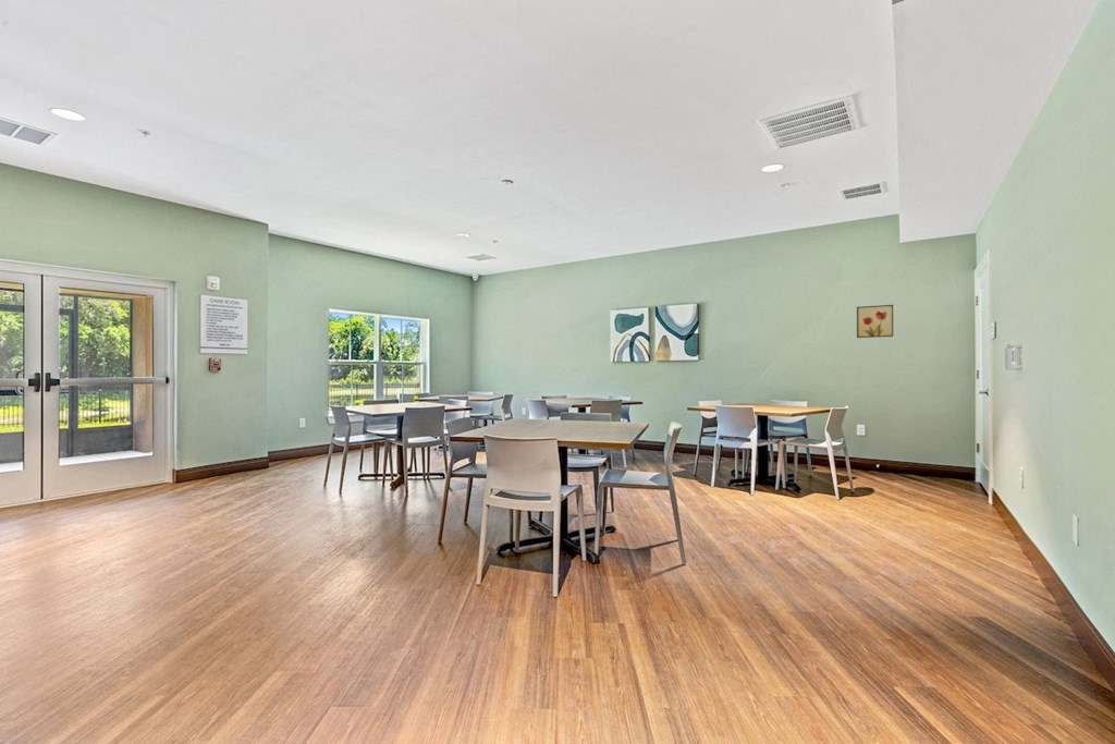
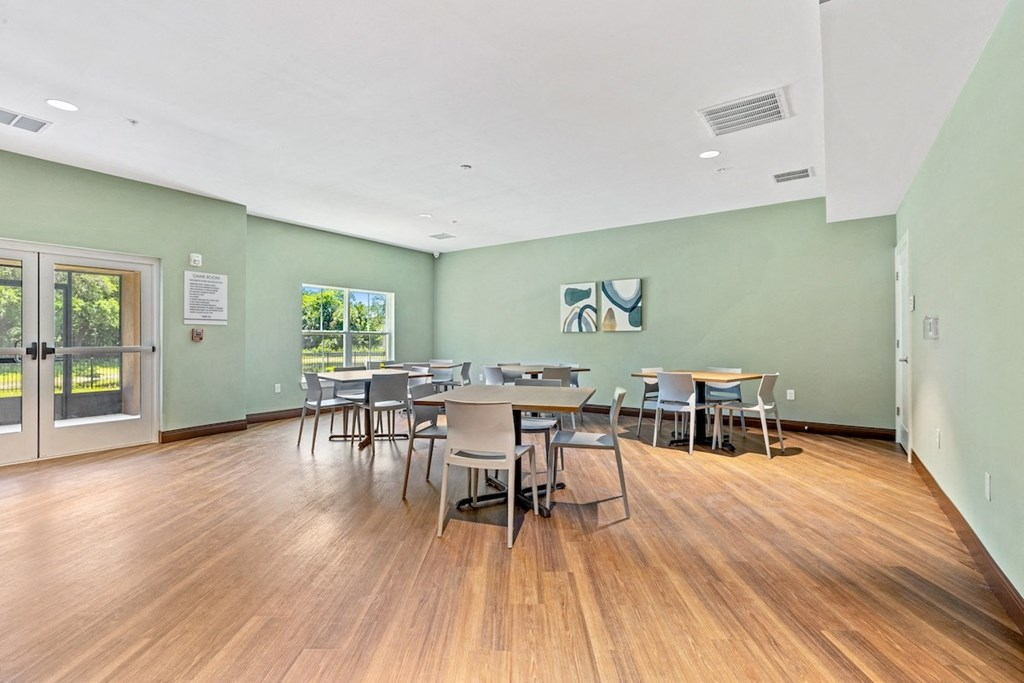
- wall art (874, 321)
